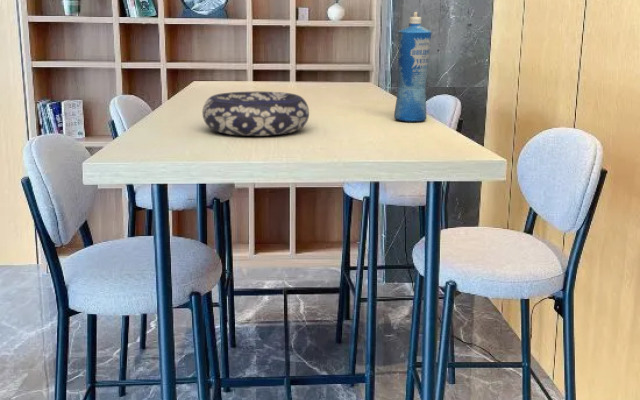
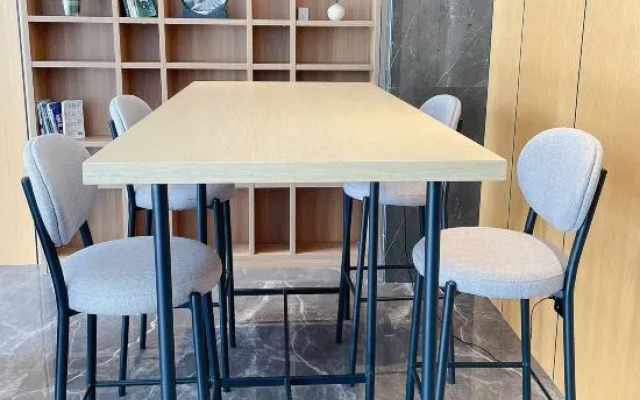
- decorative bowl (256, 113)
- squeeze bottle (412, 67)
